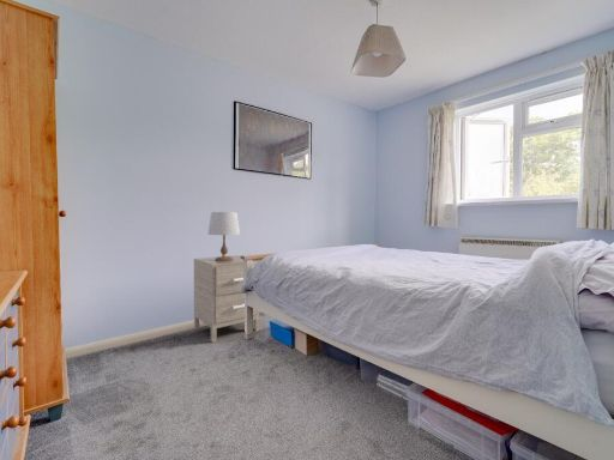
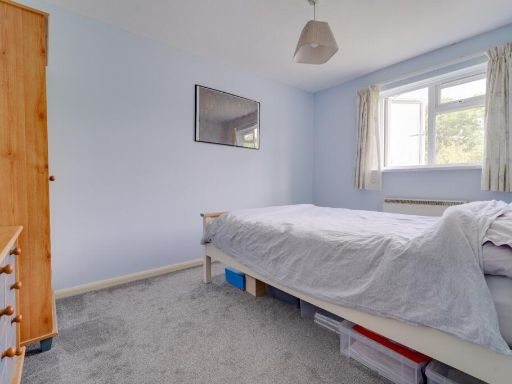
- nightstand (228, 295)
- table lamp (223, 236)
